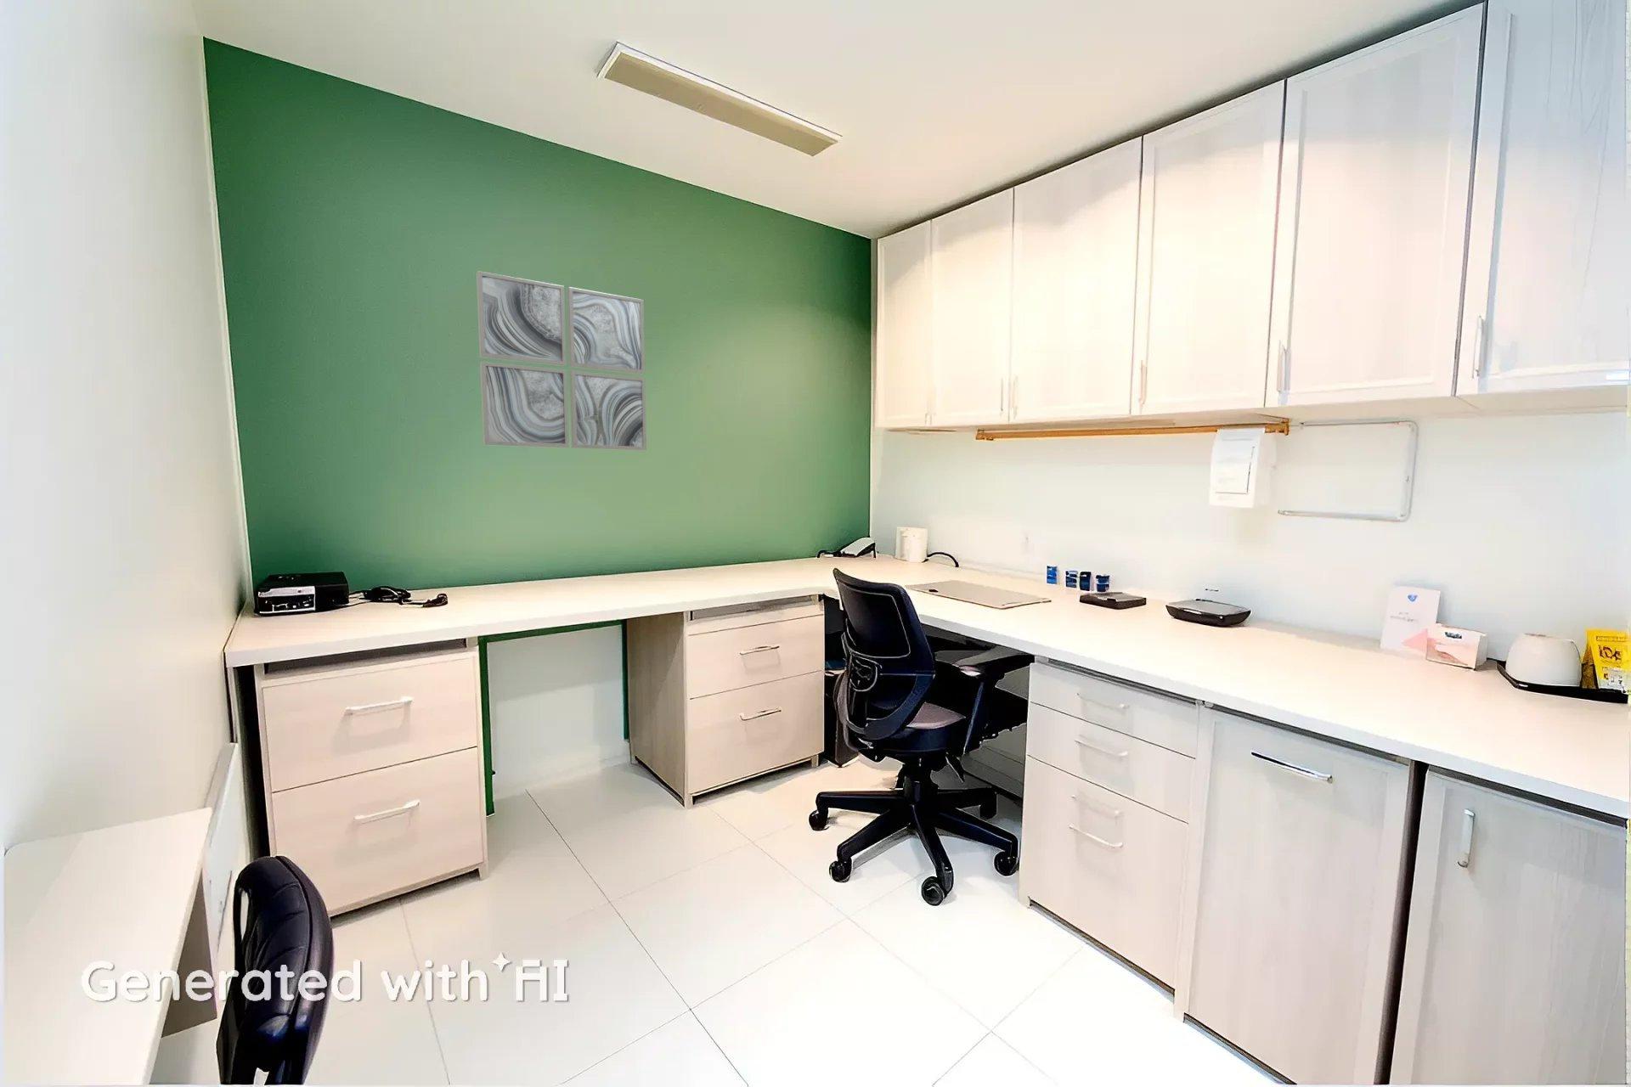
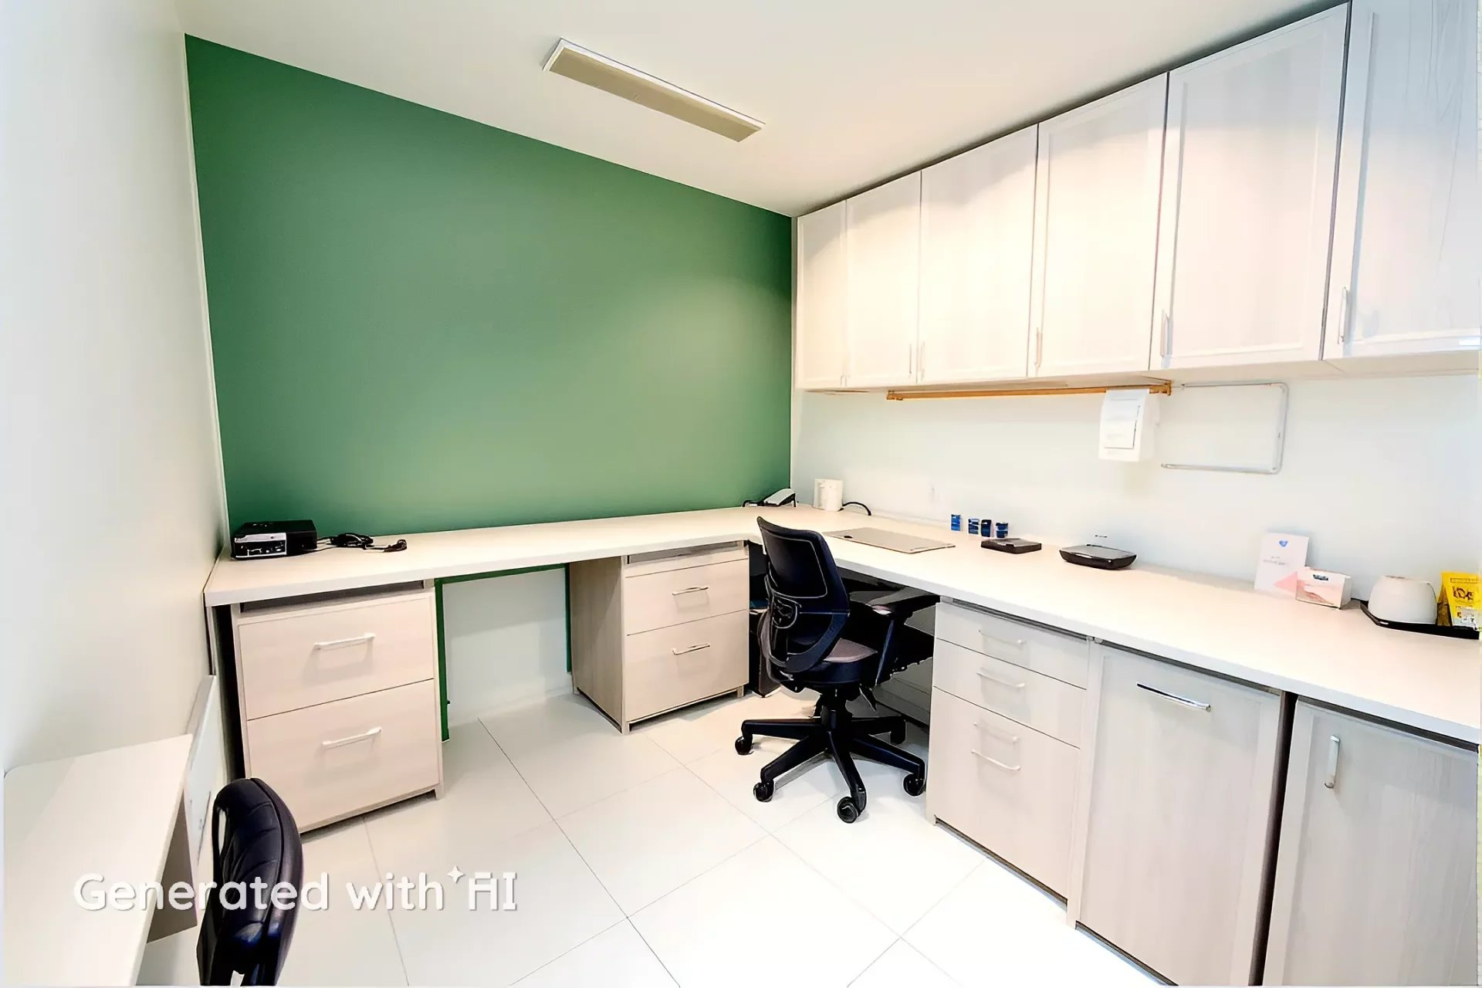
- wall art (569, 366)
